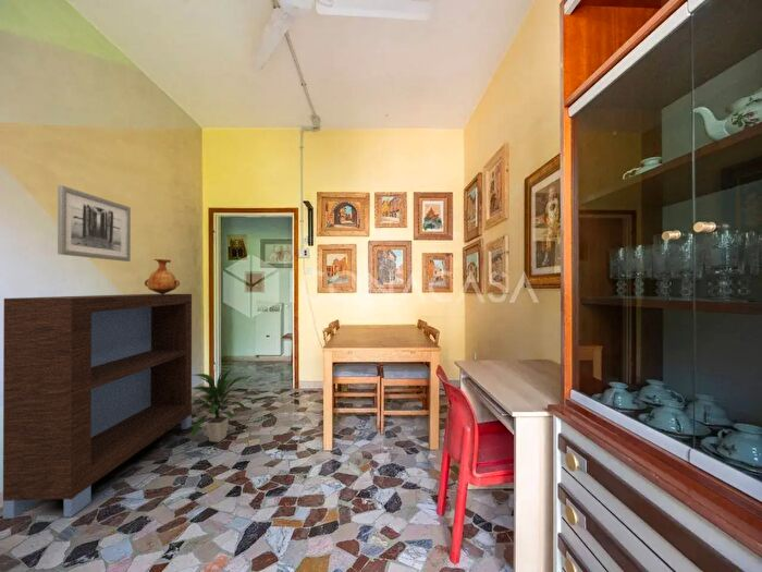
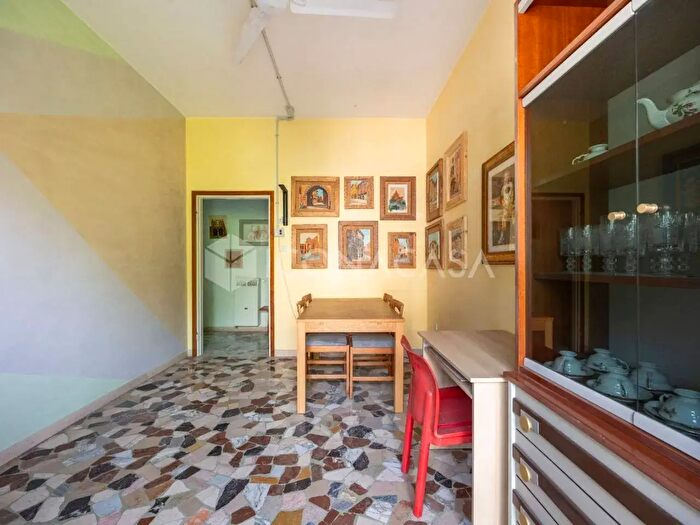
- indoor plant (214, 403)
- vase (162, 276)
- wall art (98, 228)
- bookshelf (121, 377)
